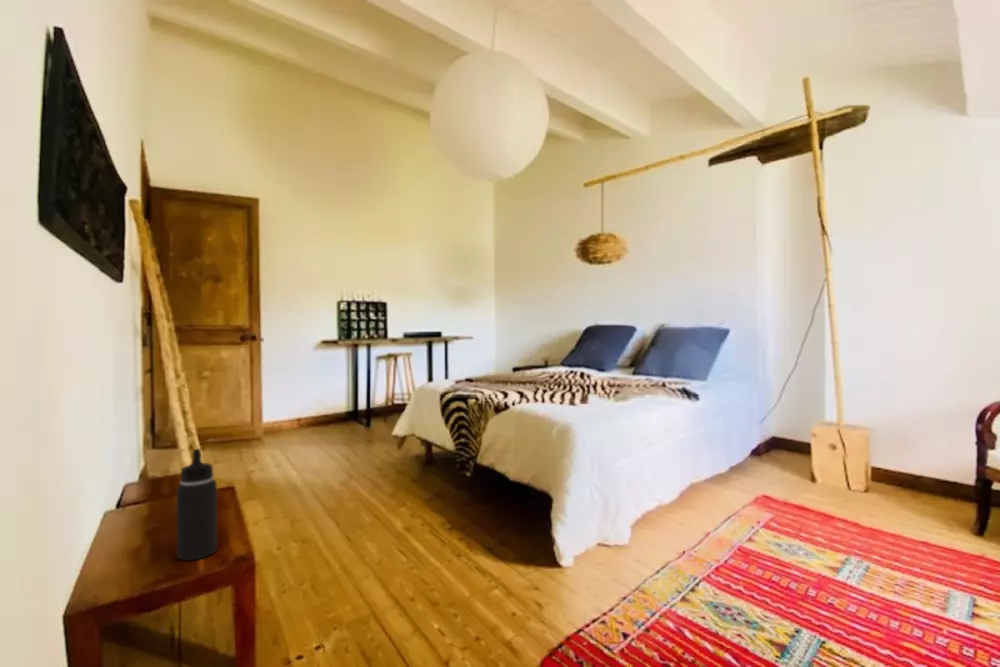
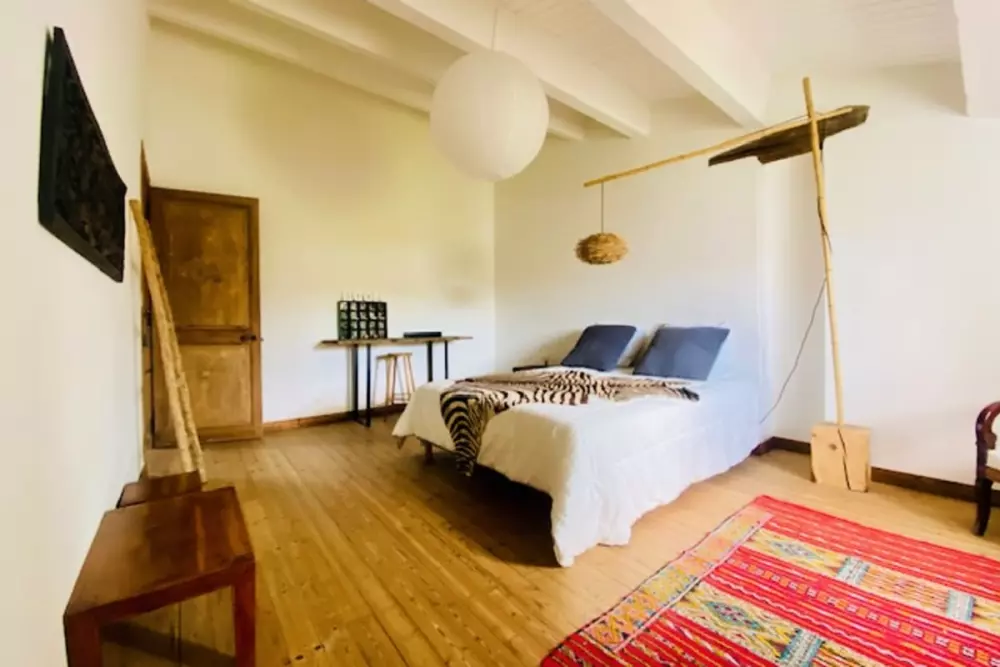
- water bottle (197, 503)
